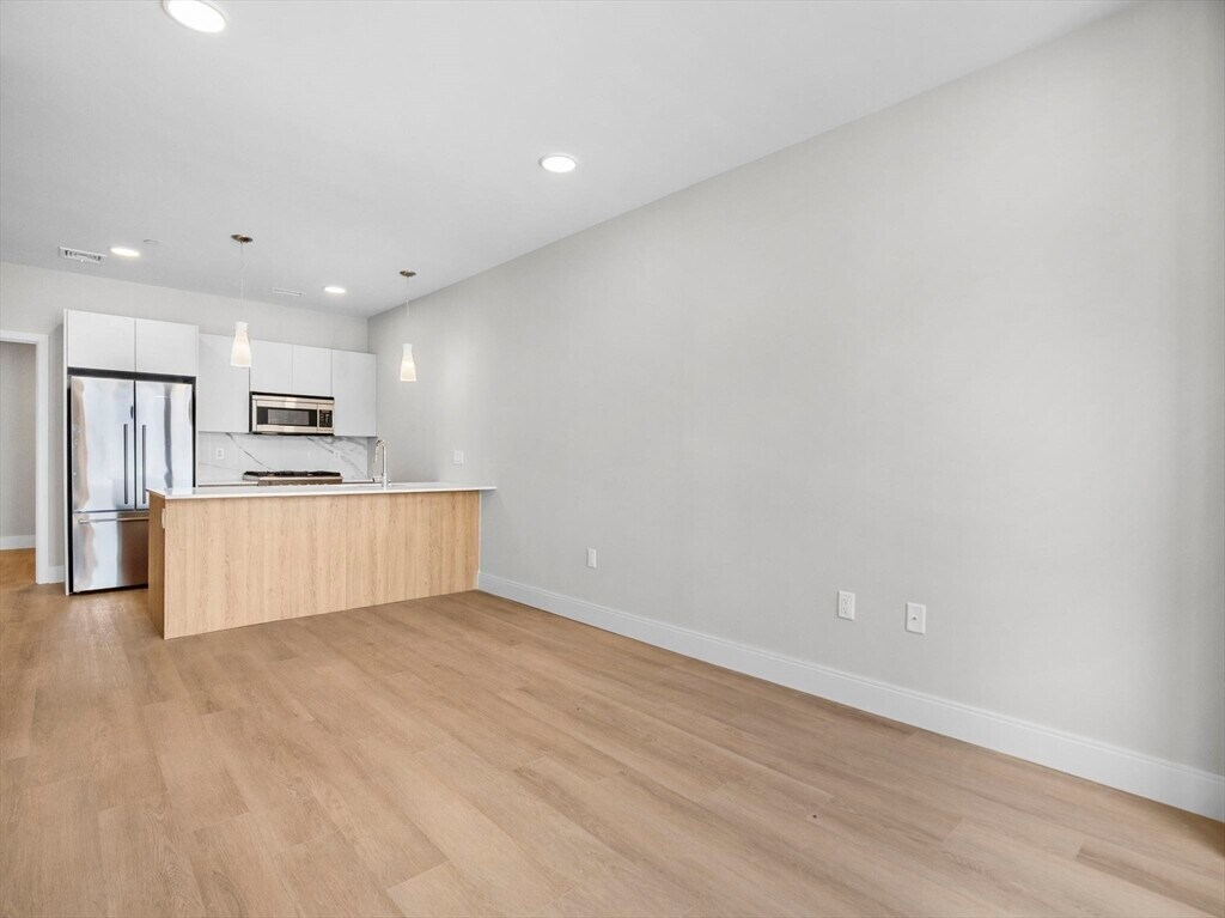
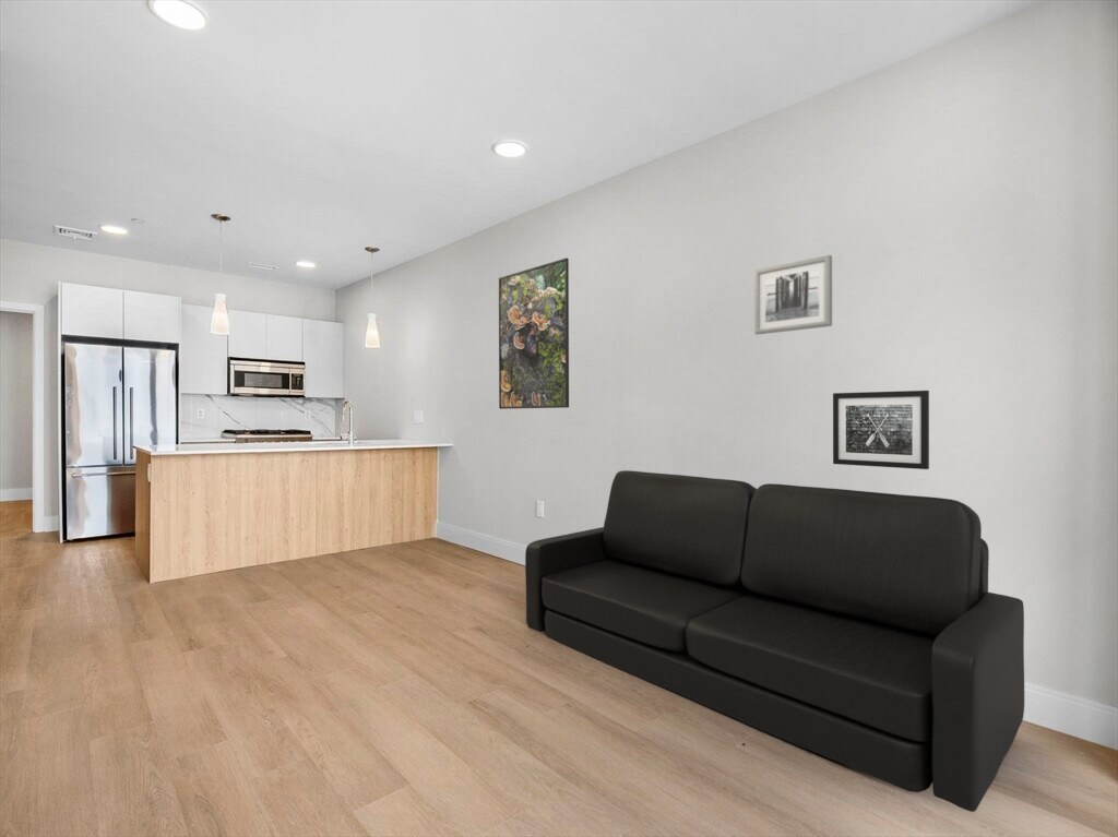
+ sofa (729, 576)
+ wall art (878, 429)
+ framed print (531, 338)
+ wall art (792, 297)
